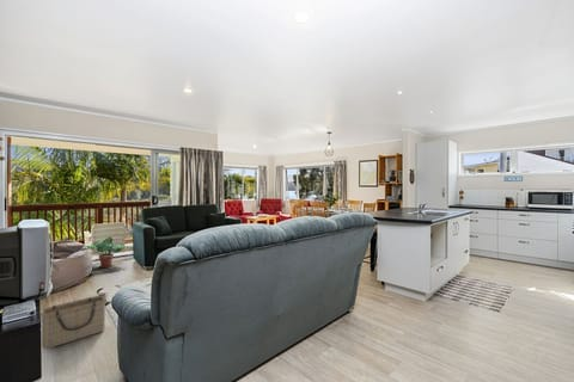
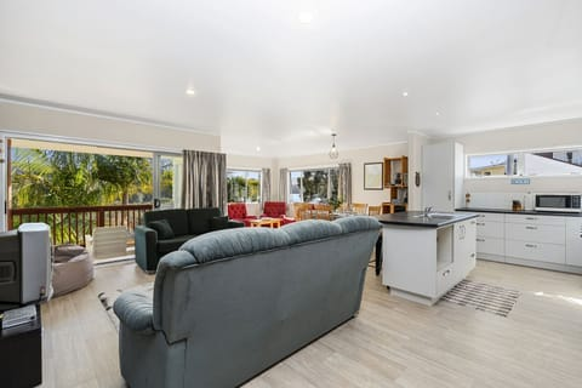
- potted plant (104, 249)
- basket (74, 320)
